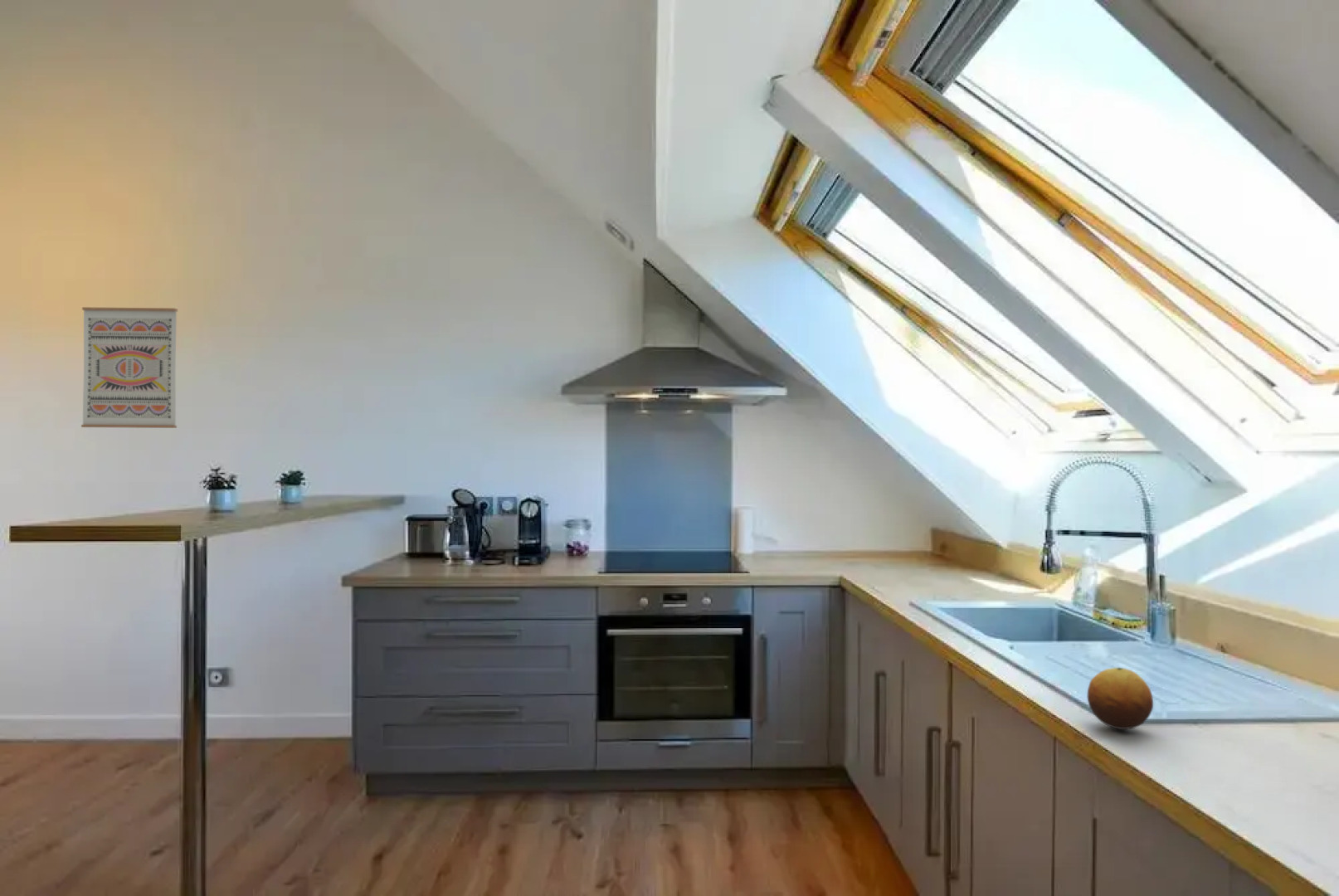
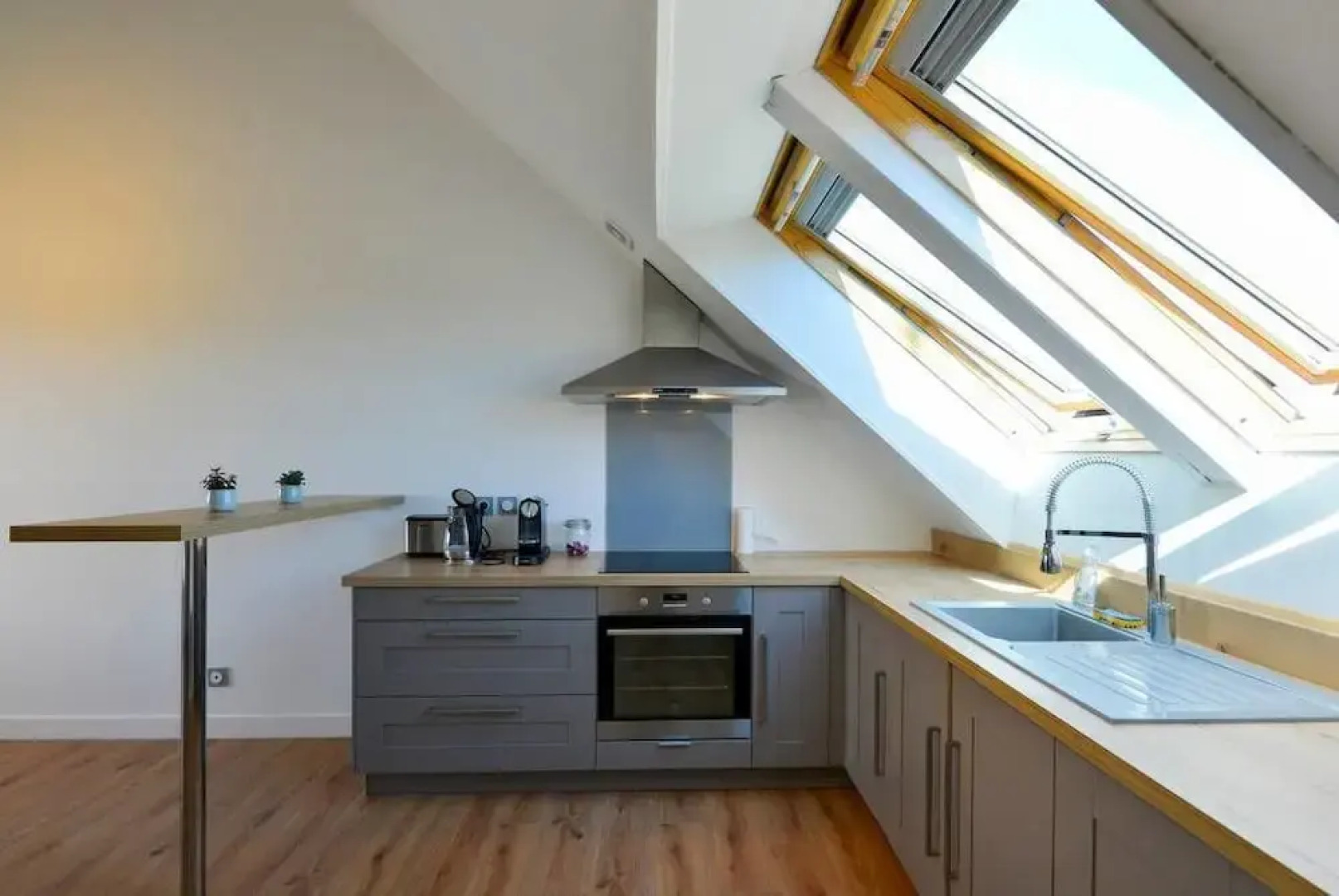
- fruit (1119, 698)
- wall art (129, 368)
